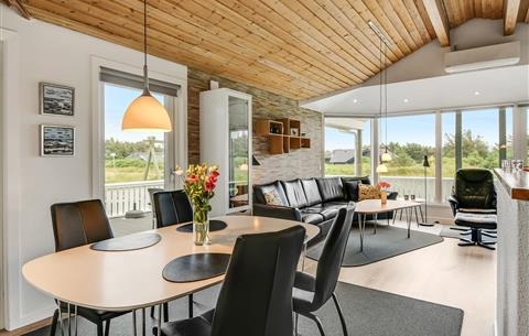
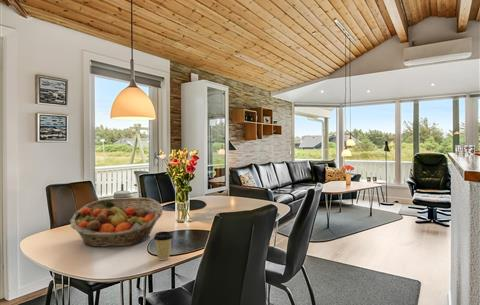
+ fruit basket (118, 220)
+ coffee cup (163, 246)
